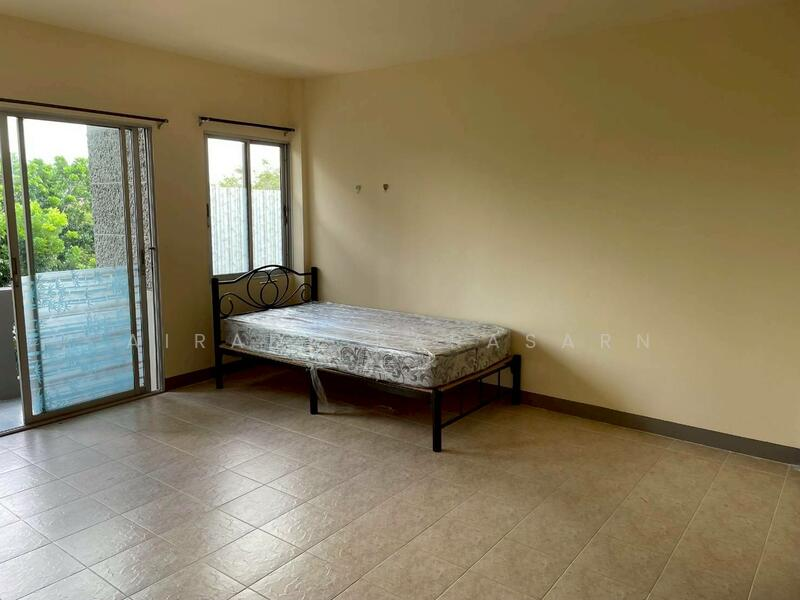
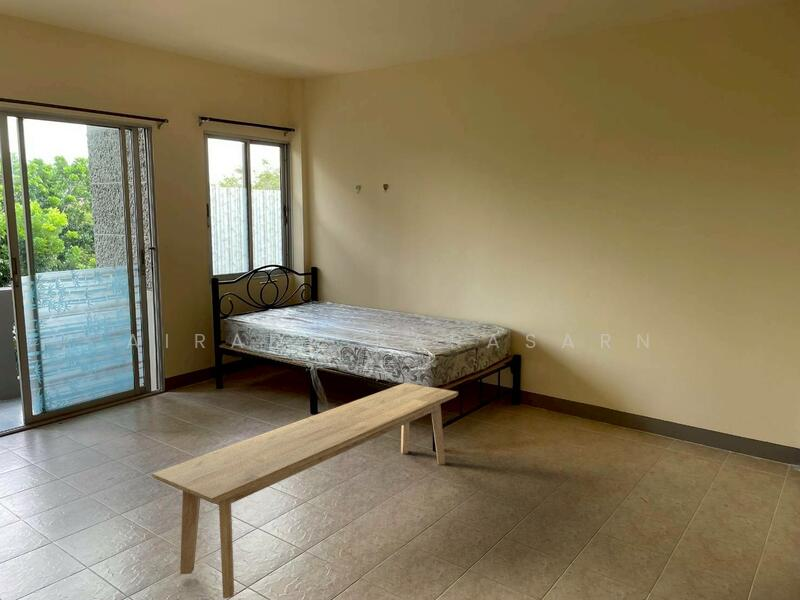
+ bench (331, 457)
